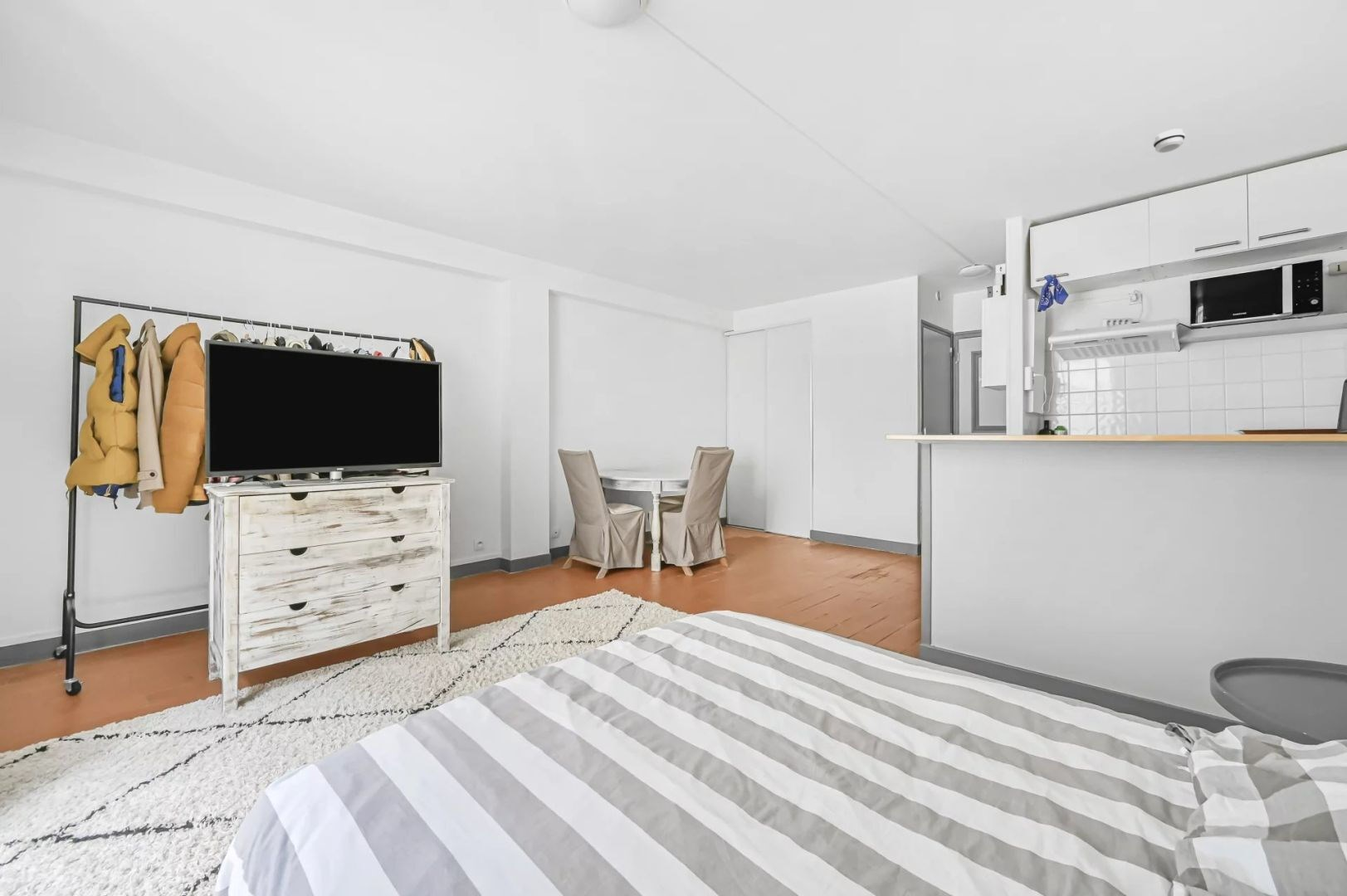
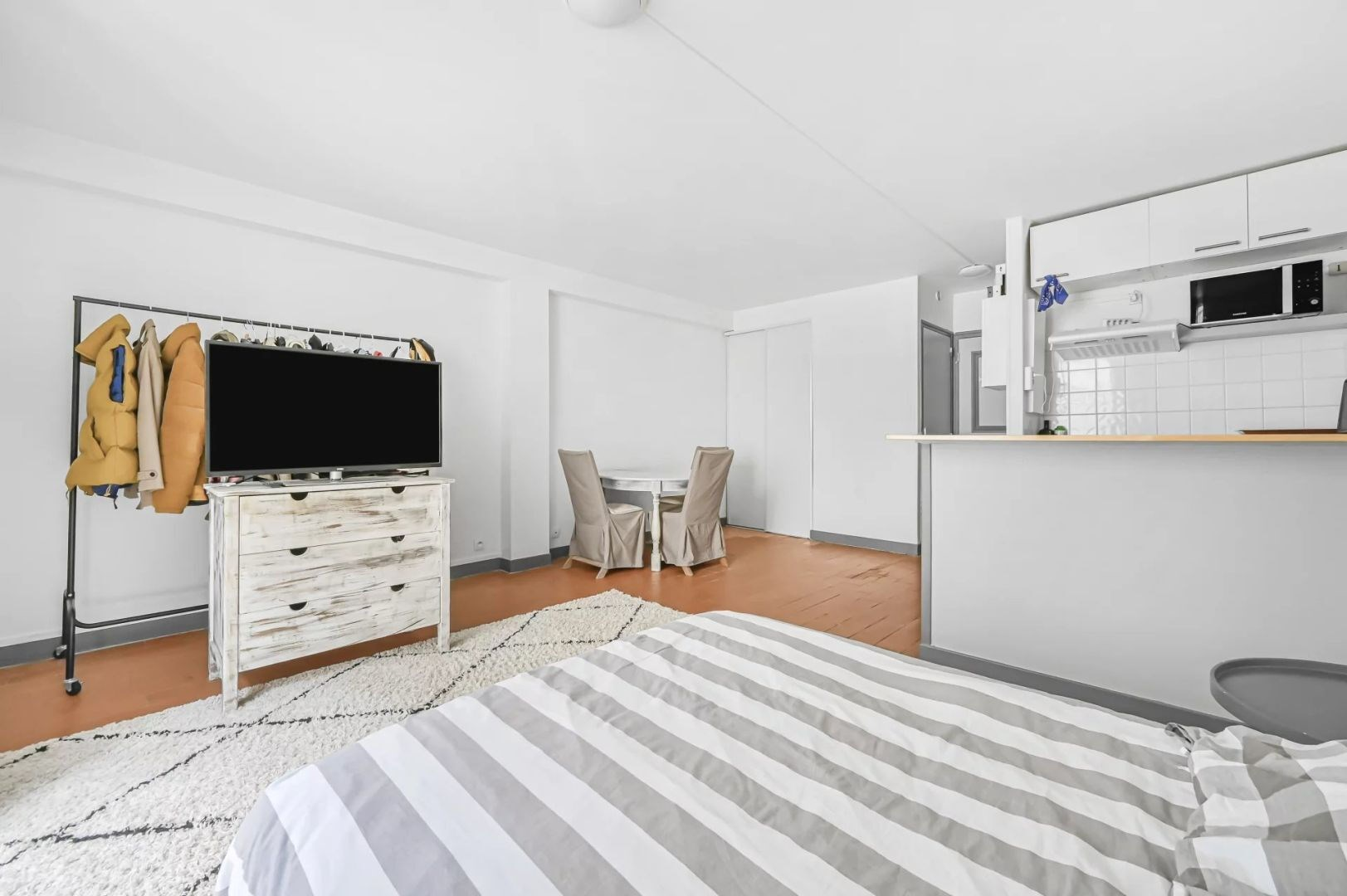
- smoke detector (1169, 141)
